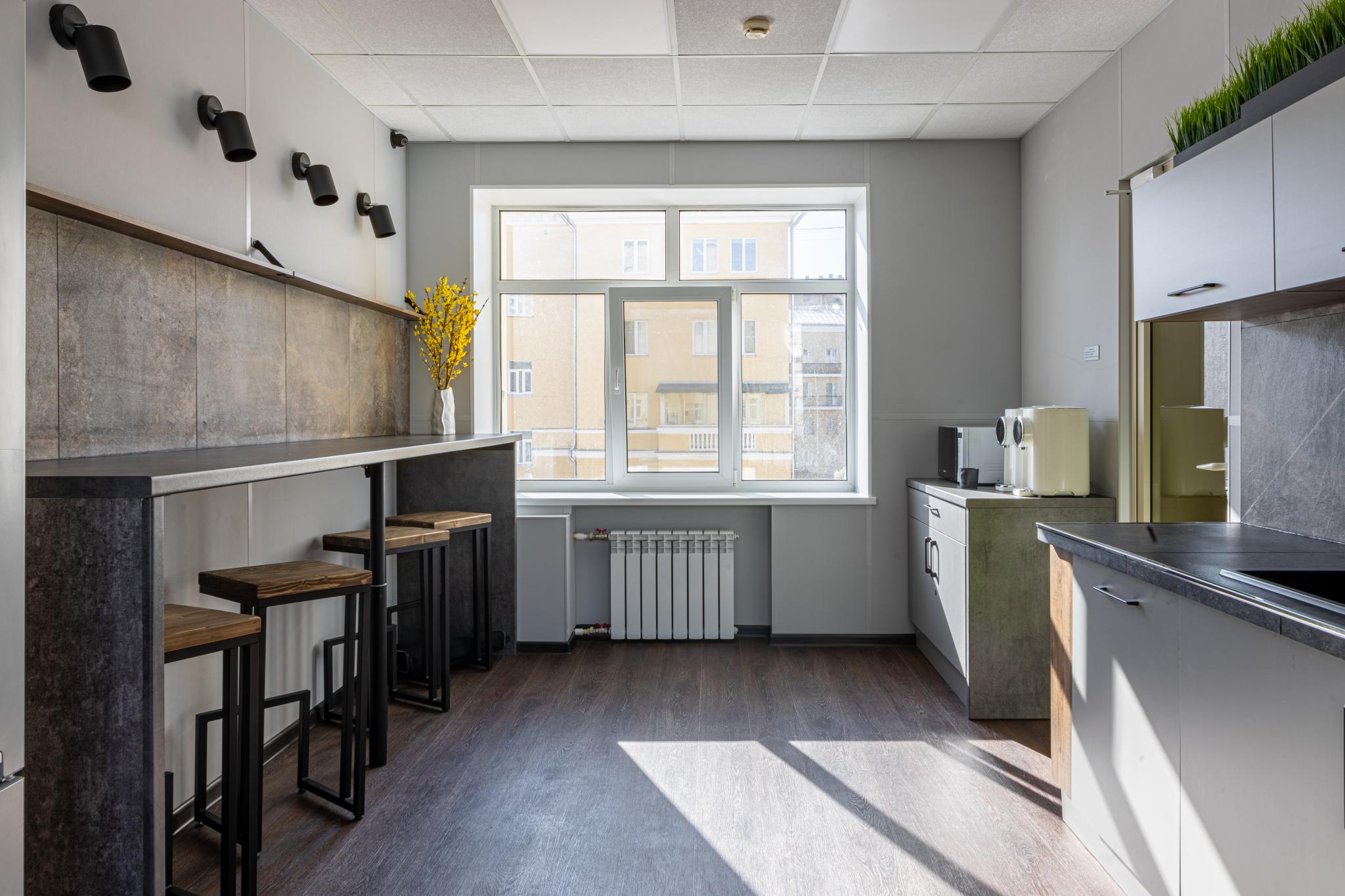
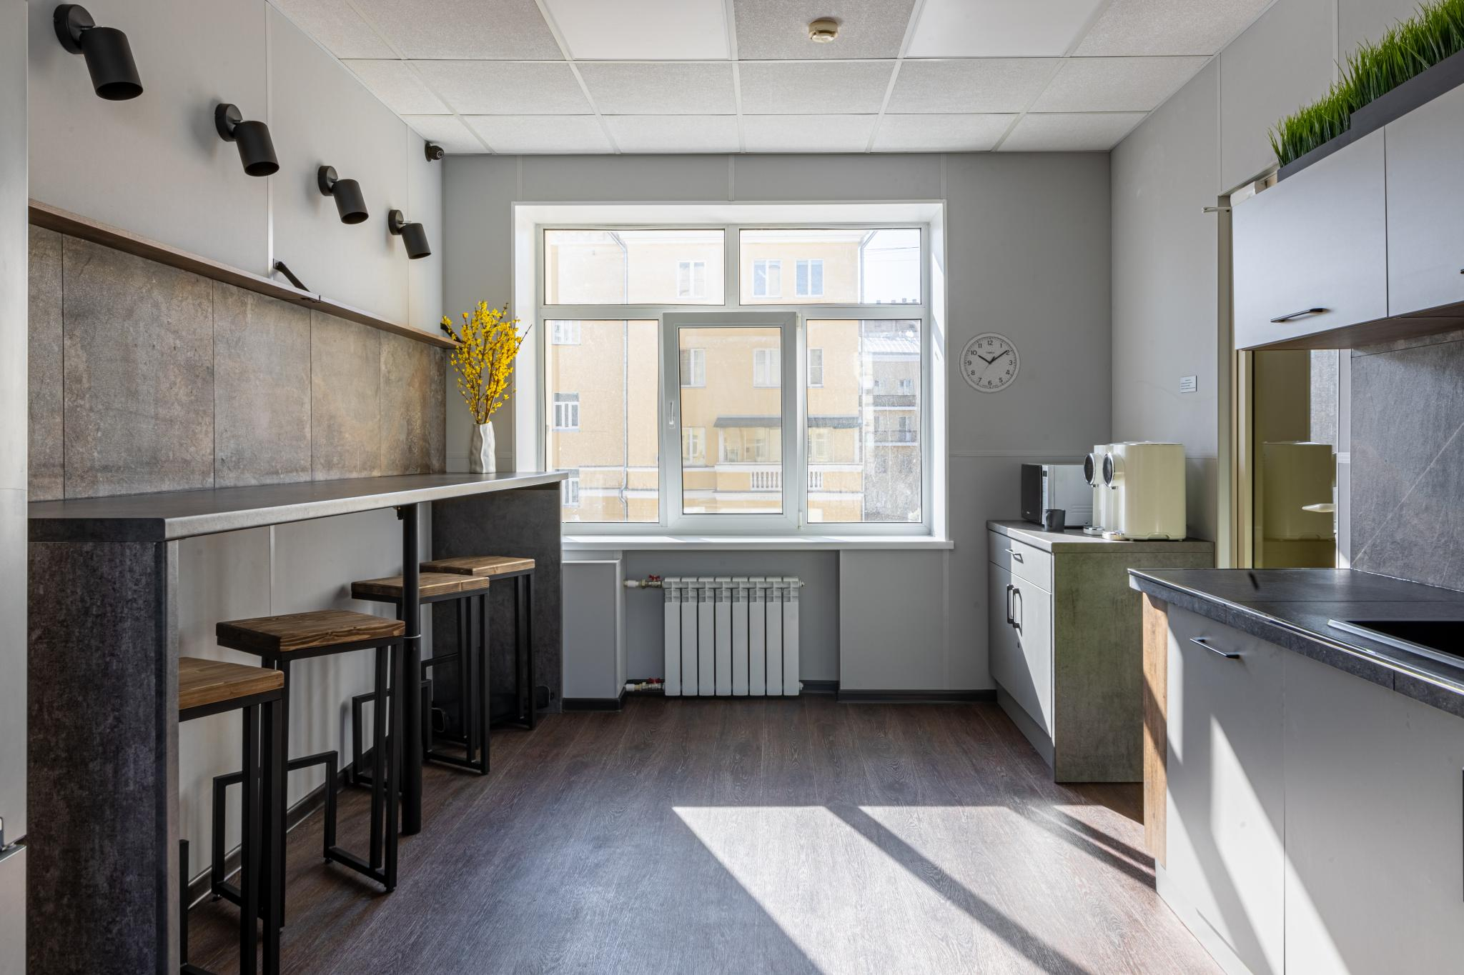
+ wall clock (989, 362)
